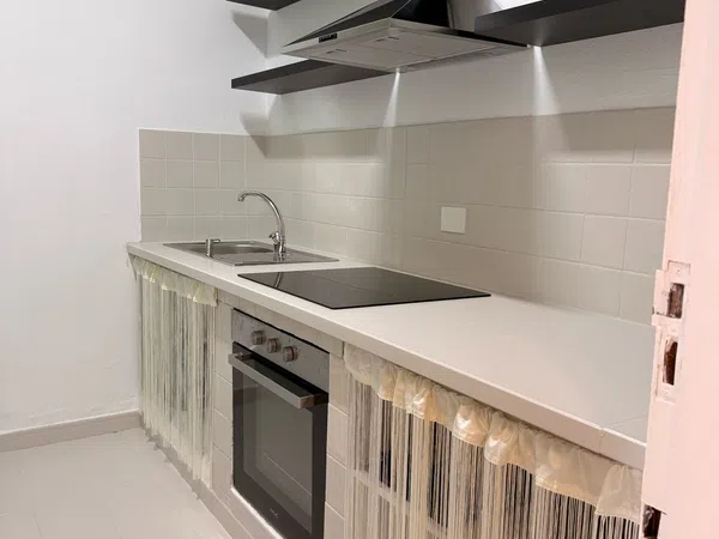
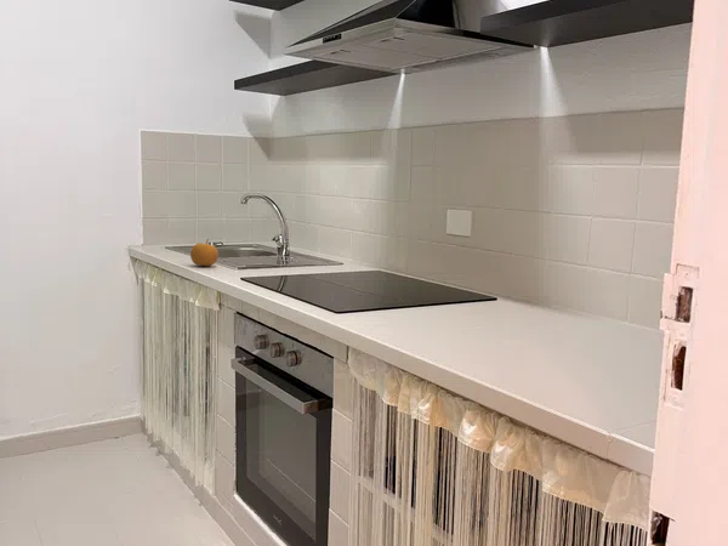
+ fruit (204, 251)
